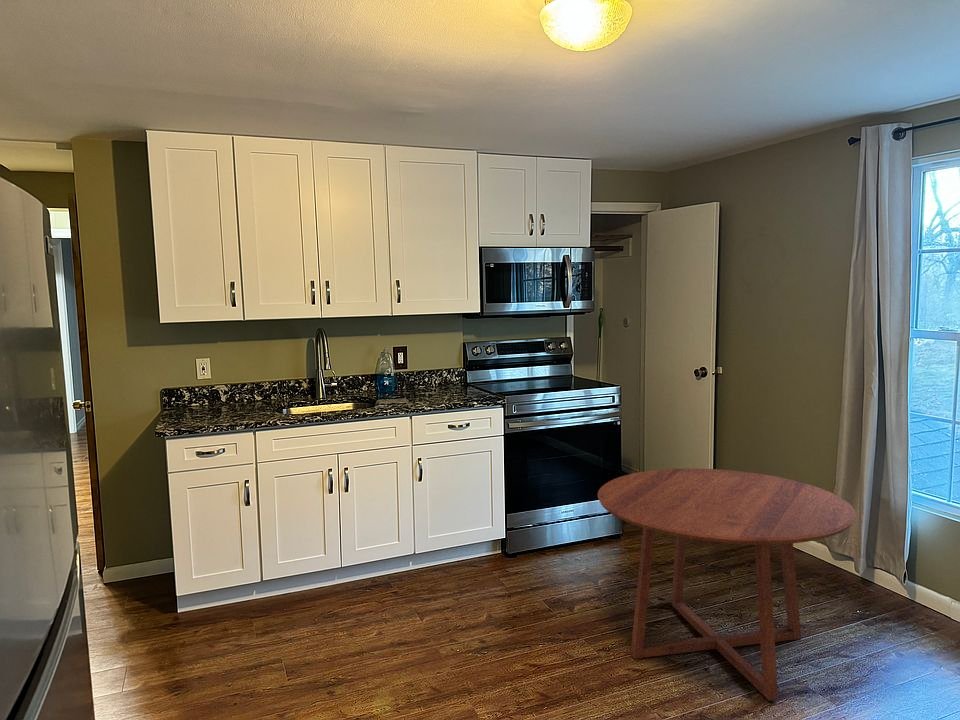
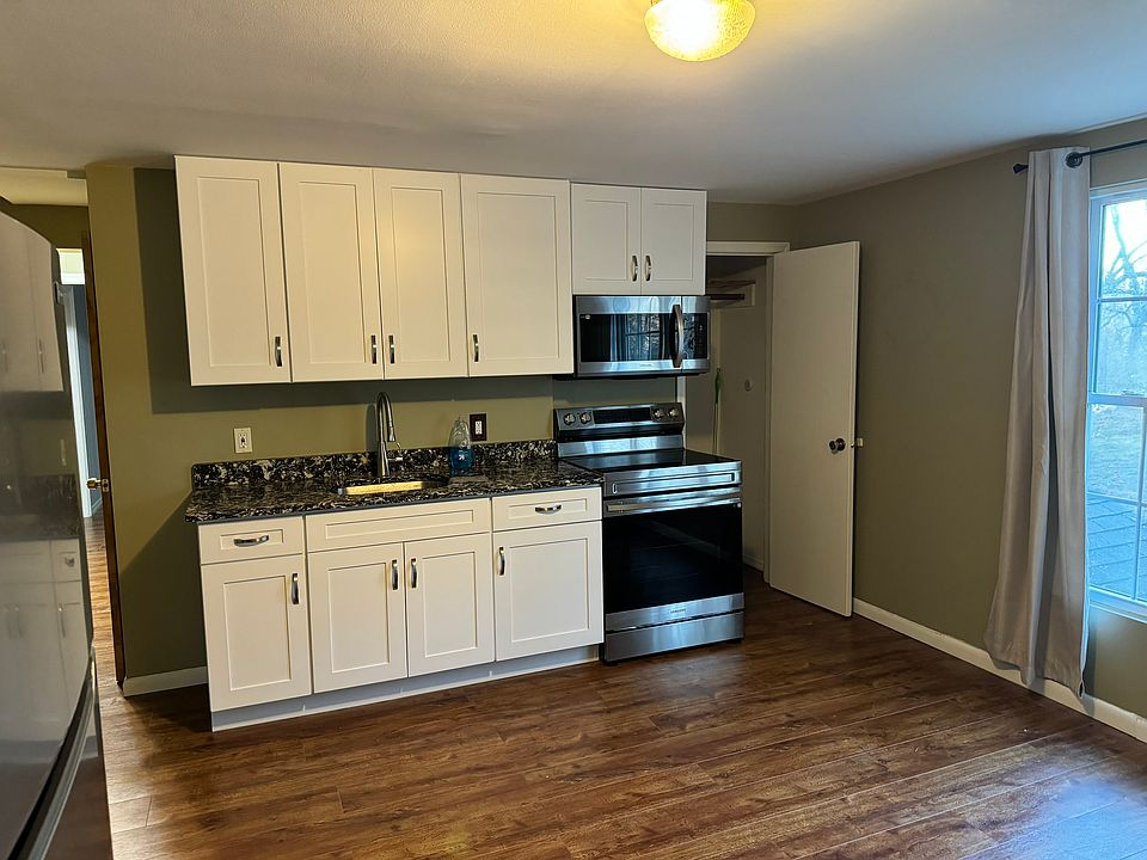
- round table (720, 542)
